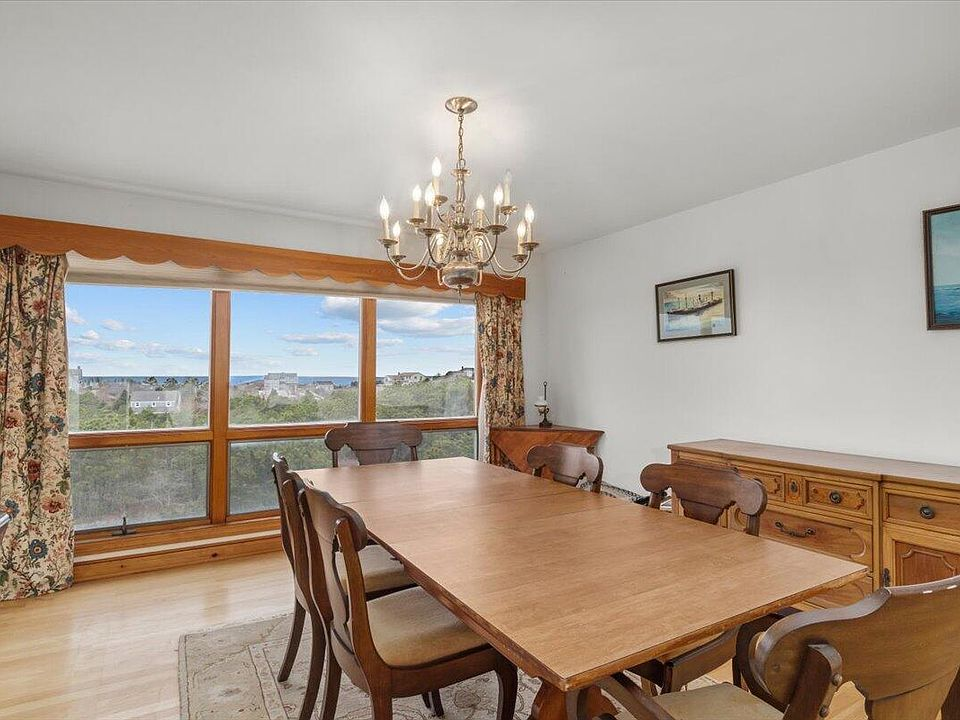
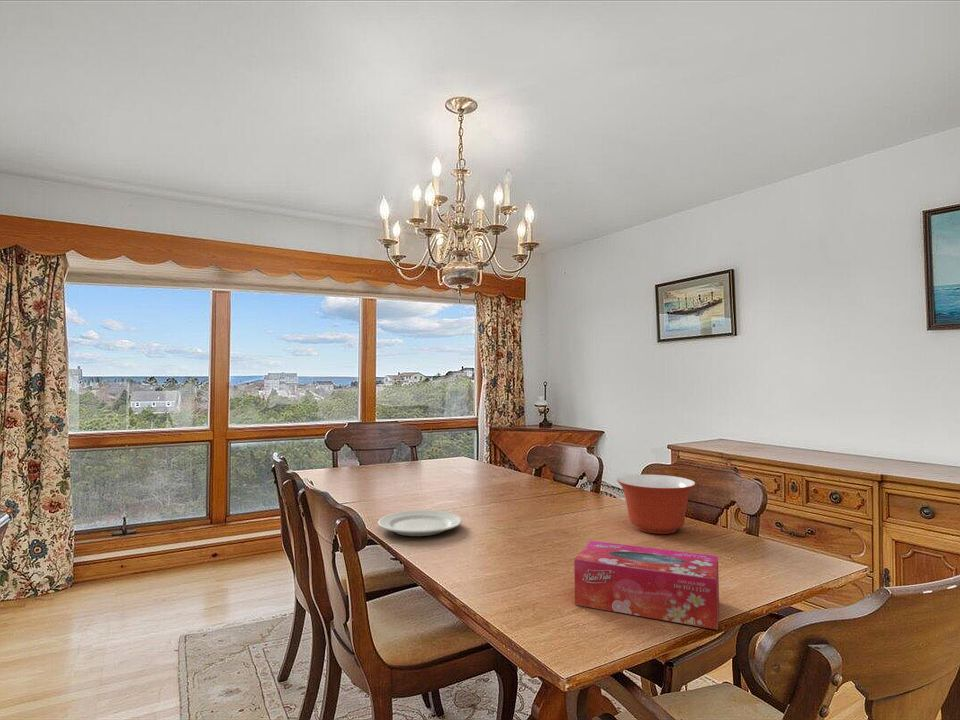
+ mixing bowl (655, 504)
+ chinaware (420, 524)
+ tissue box (647, 580)
